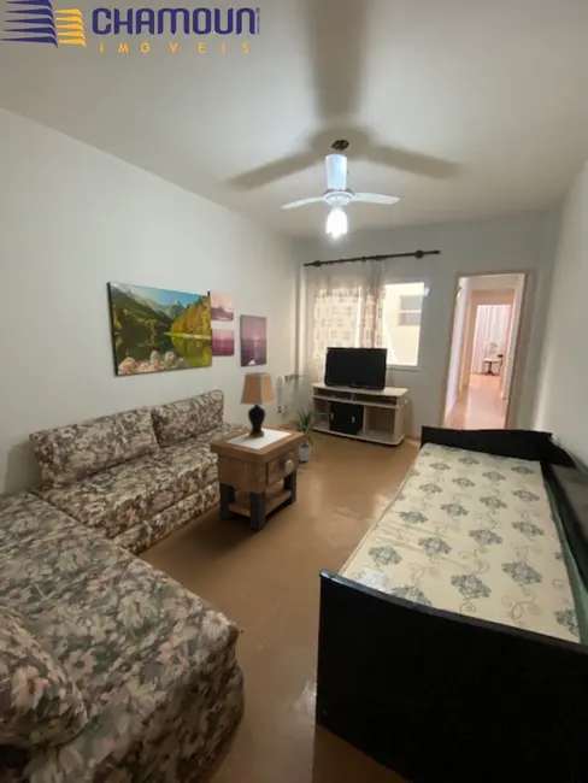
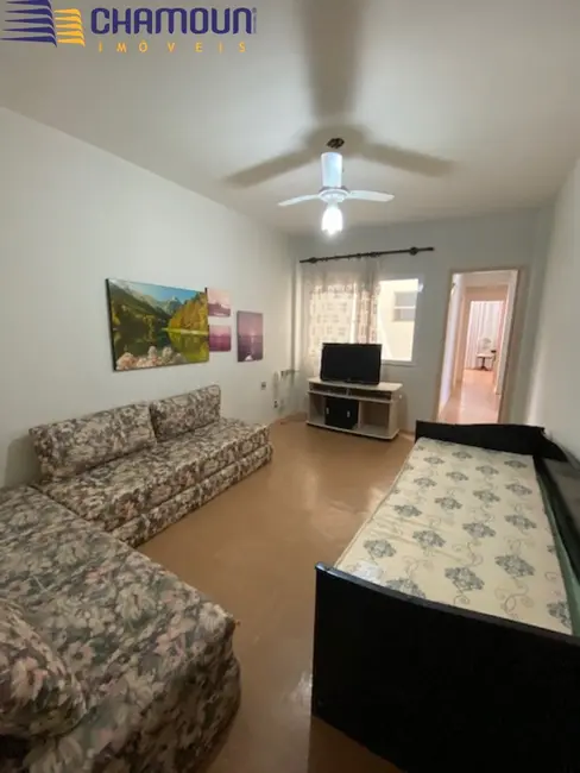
- side table (261, 473)
- table lamp (258, 405)
- indoor plant (306, 432)
